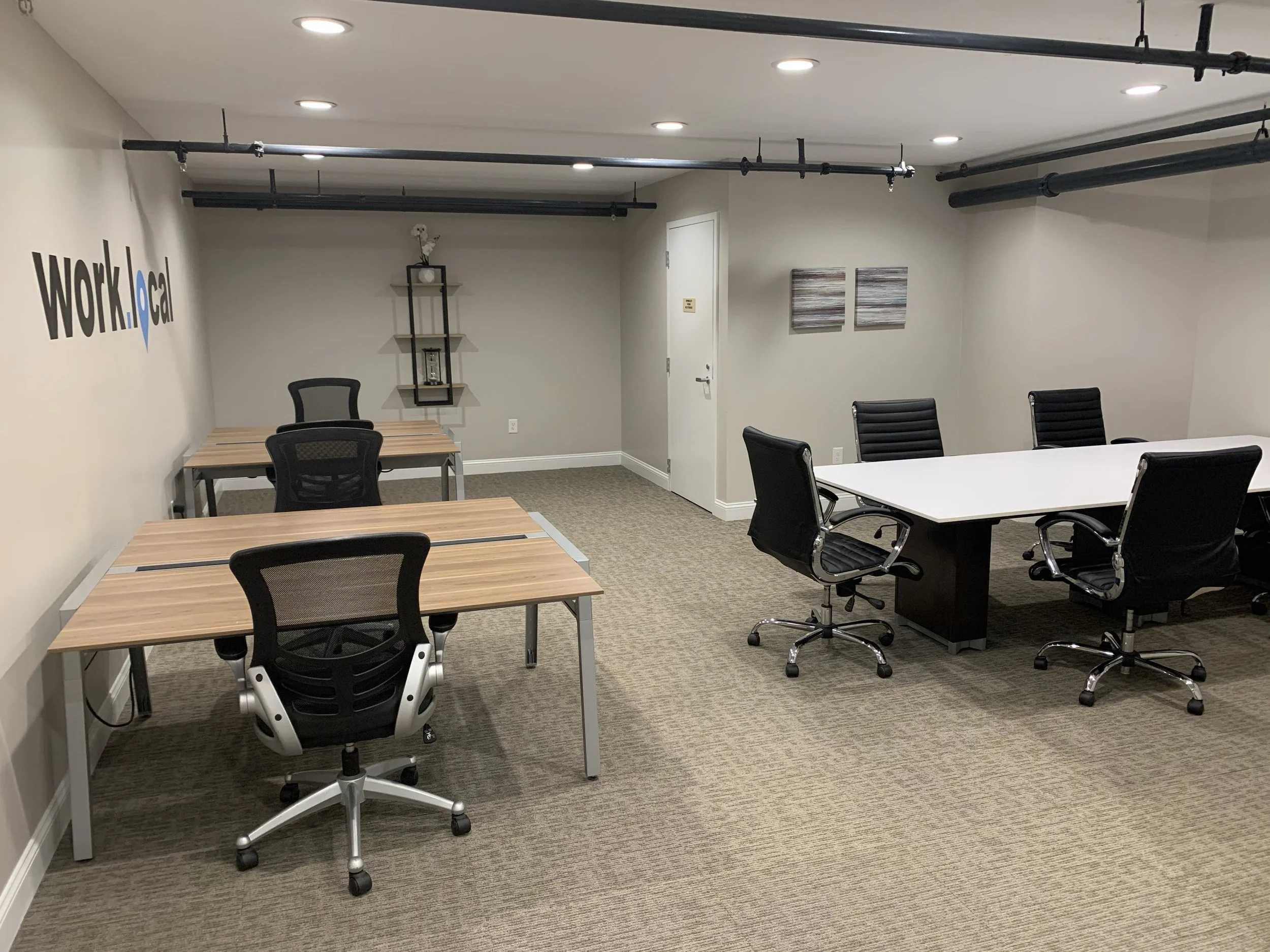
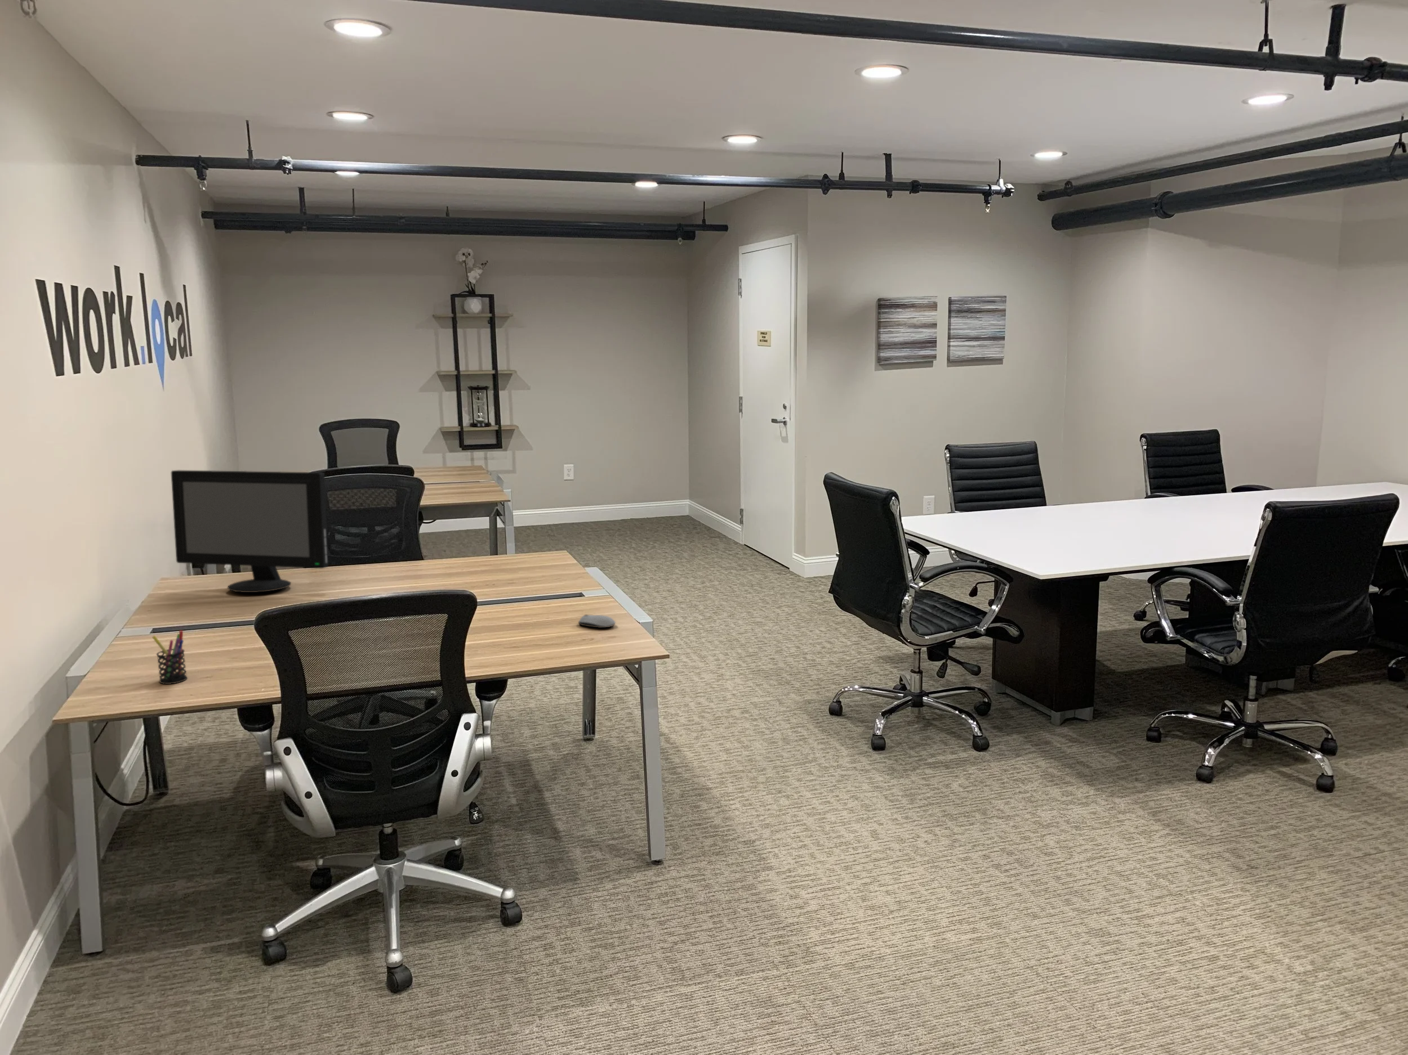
+ computer monitor (255, 530)
+ pen holder (173, 654)
+ computer mouse (596, 621)
